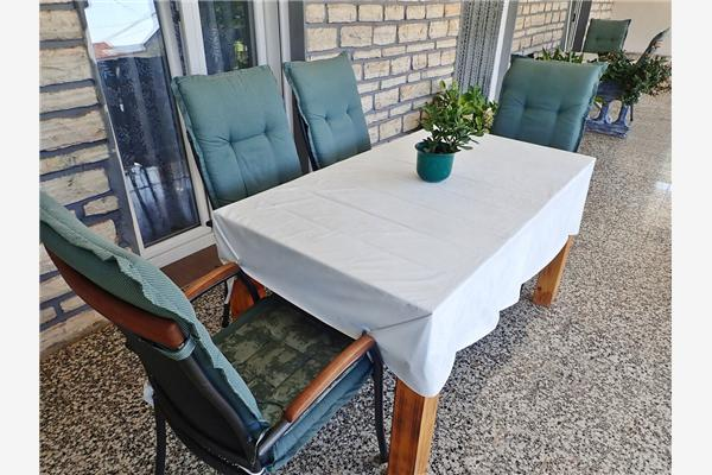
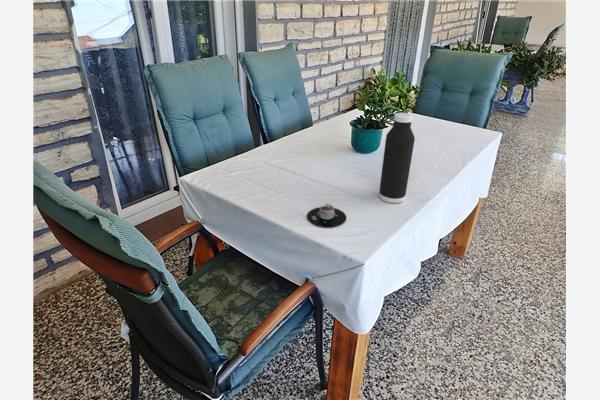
+ water bottle (397, 158)
+ candle (326, 211)
